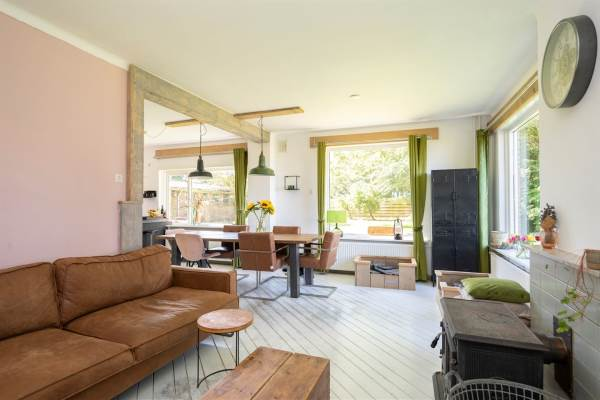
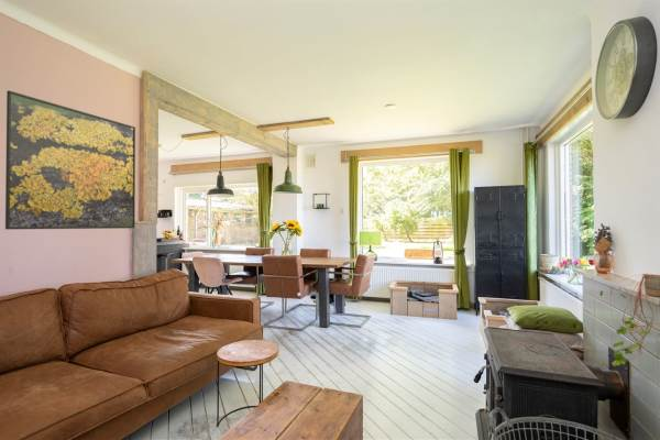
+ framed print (80, 169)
